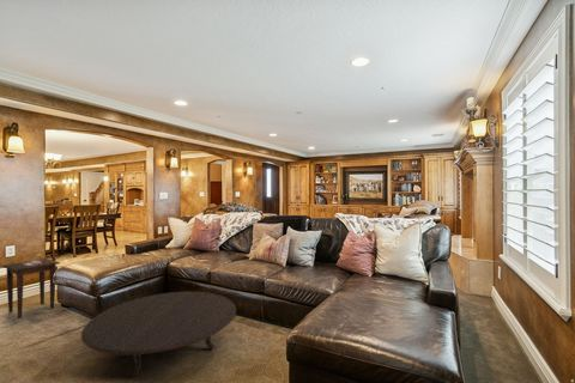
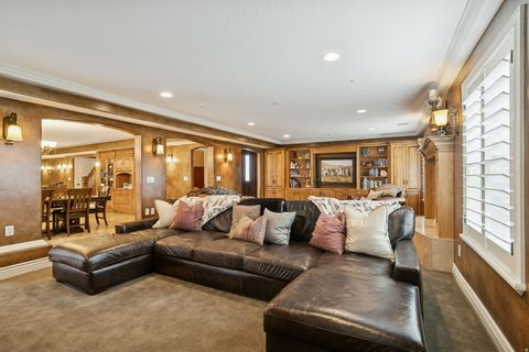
- side table (40, 285)
- table (165, 329)
